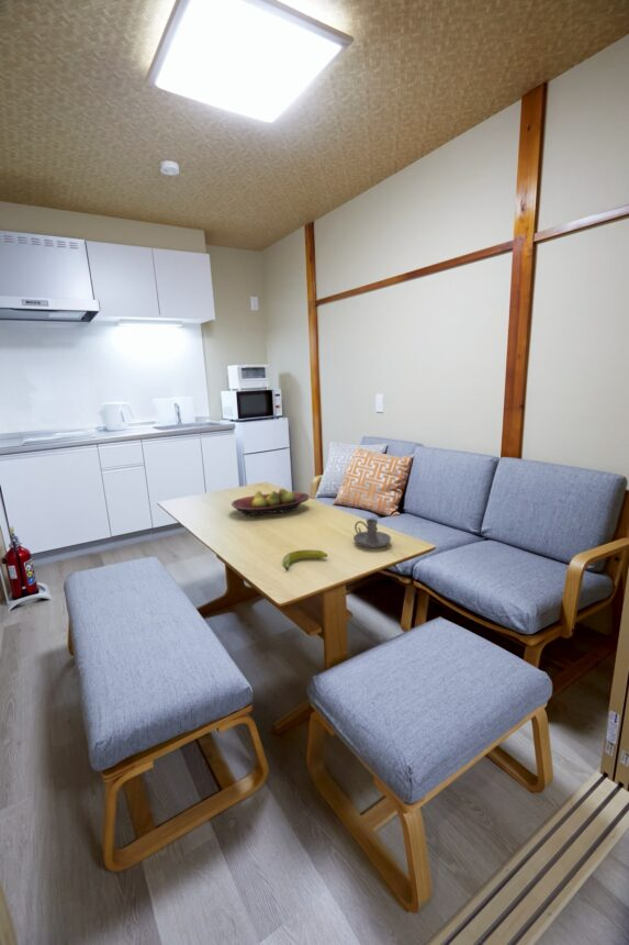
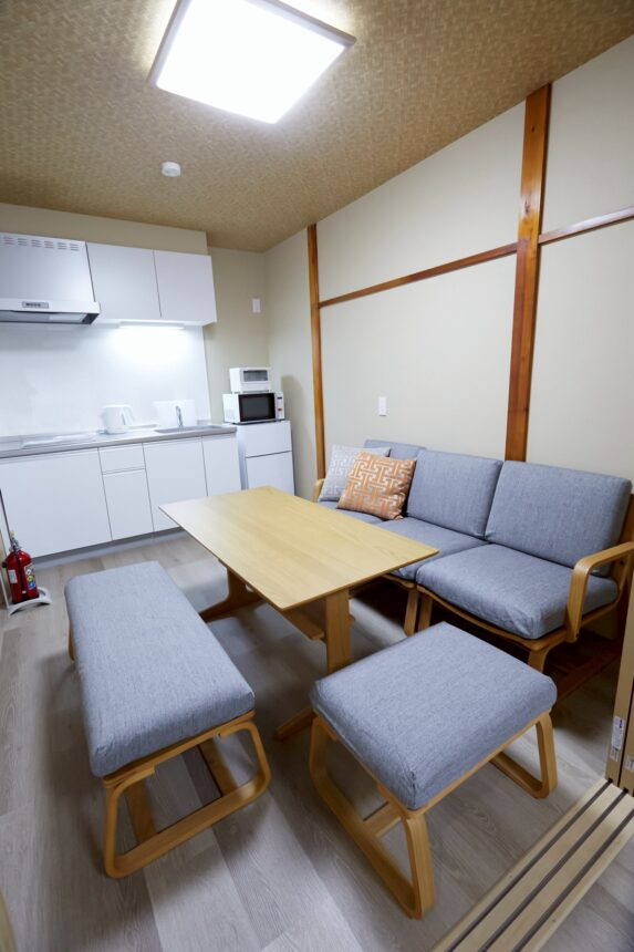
- candle holder (369, 531)
- fruit bowl (270, 500)
- banana (302, 557)
